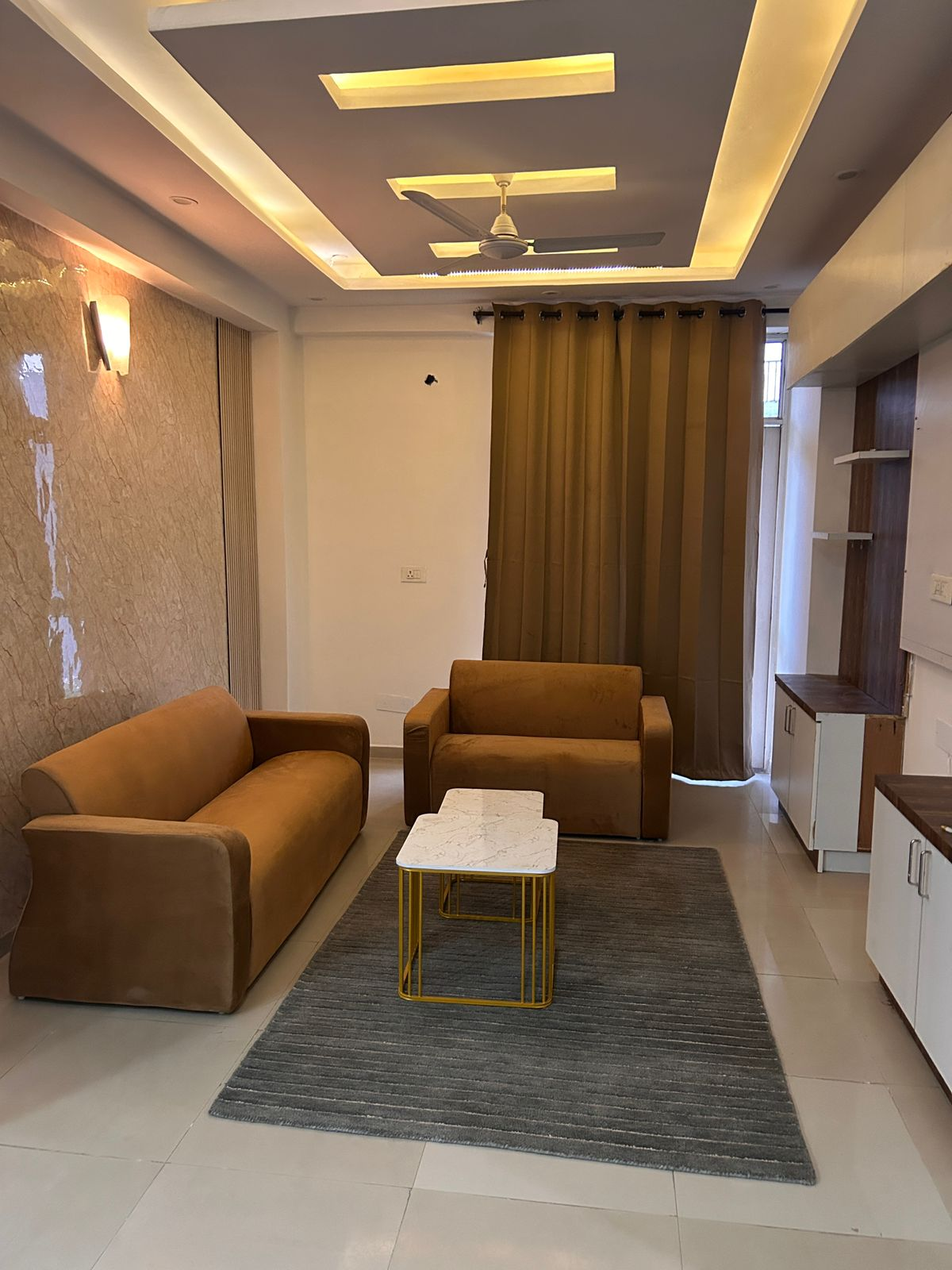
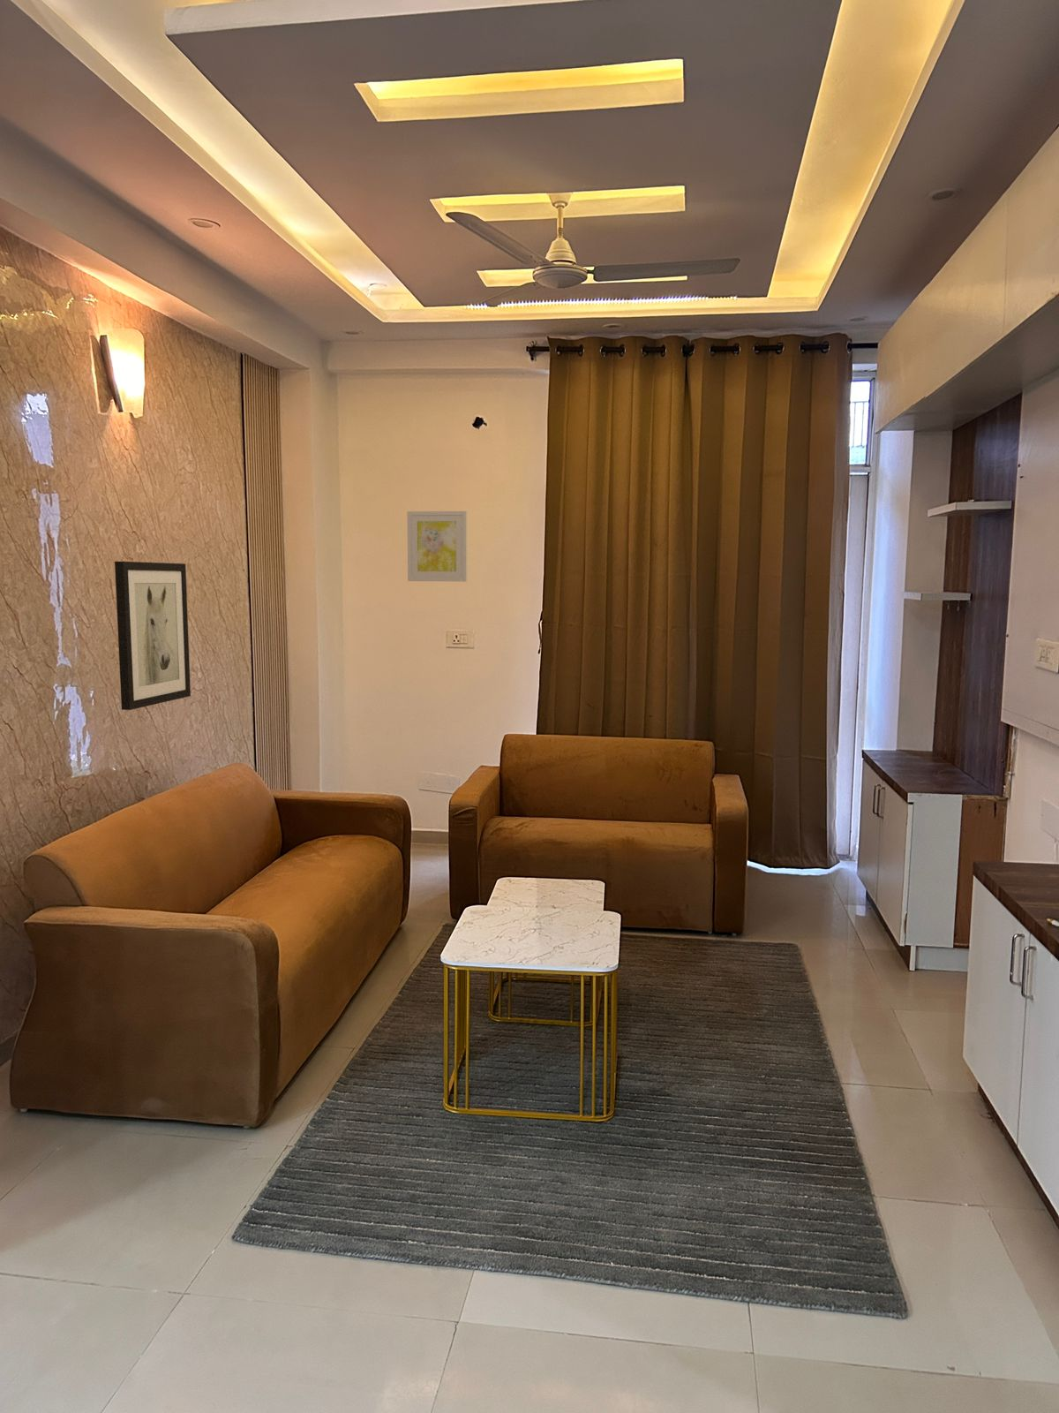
+ wall art (155, 633)
+ wall art (437, 546)
